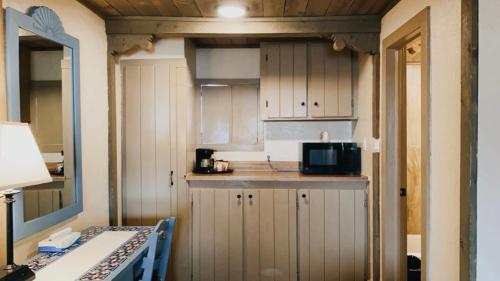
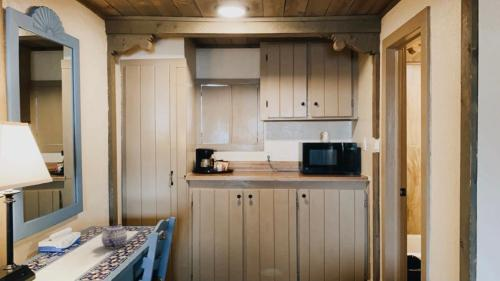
+ teapot (114, 234)
